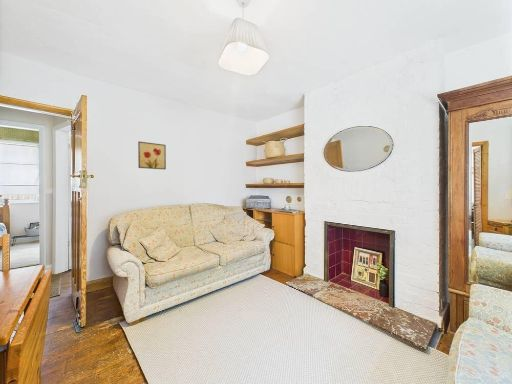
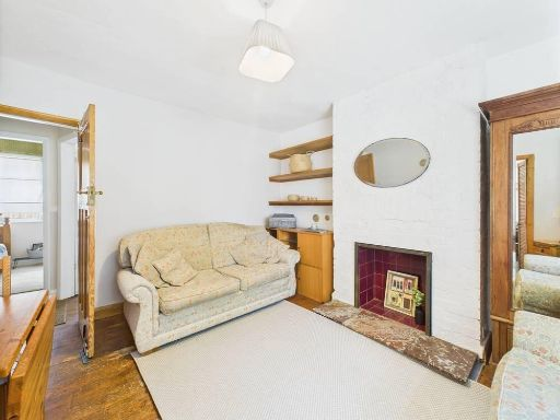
- wall art (152, 156)
